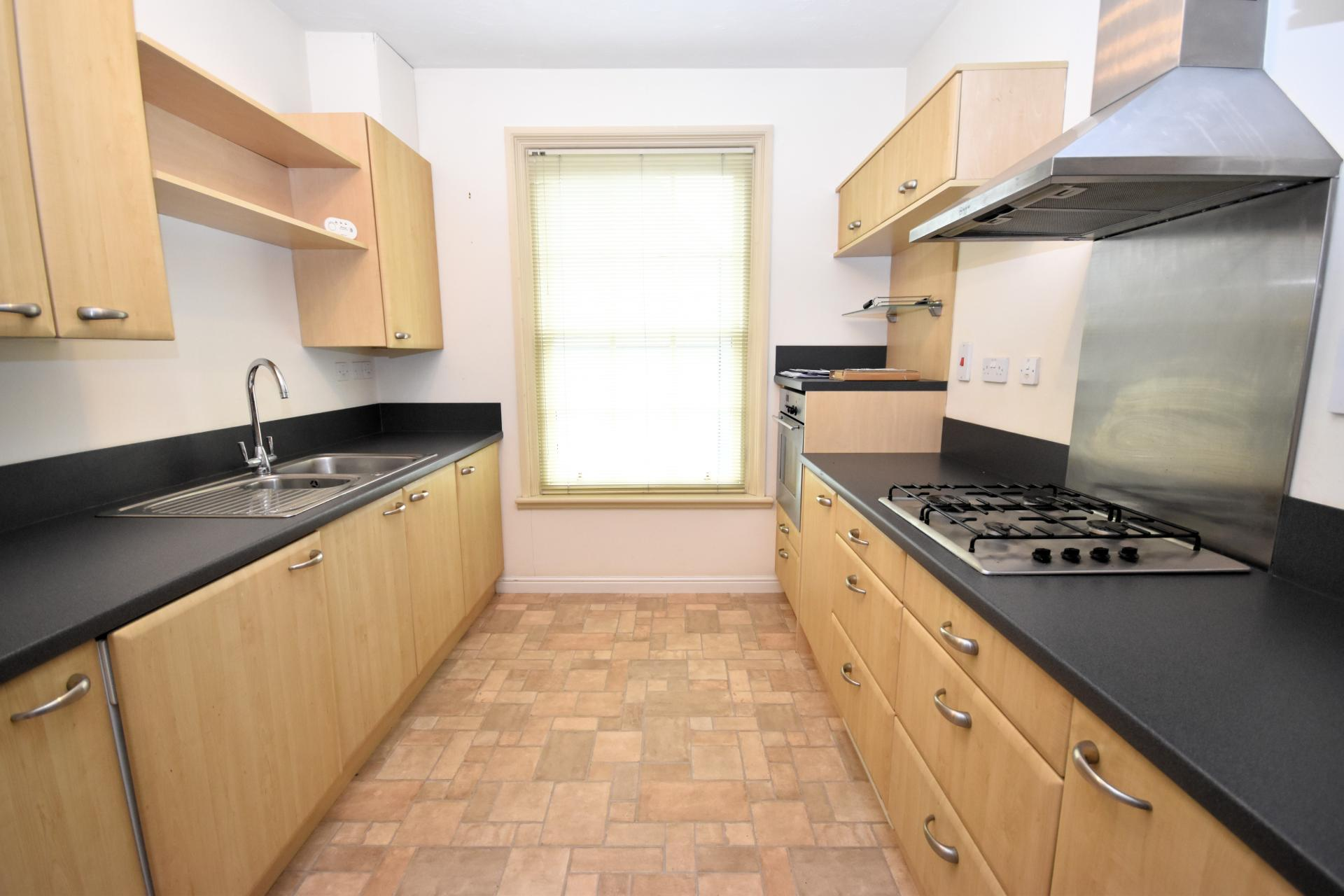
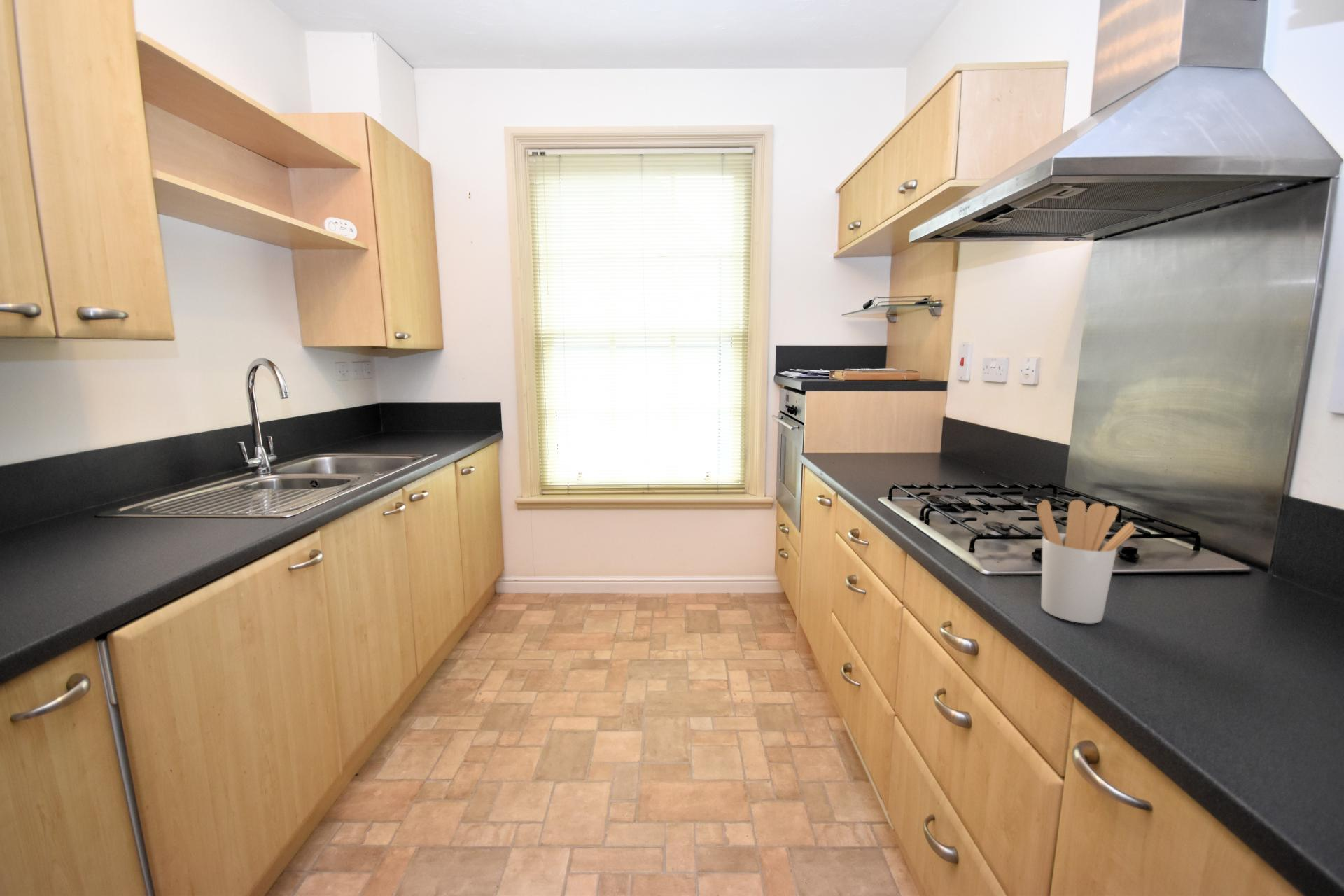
+ utensil holder (1080, 556)
